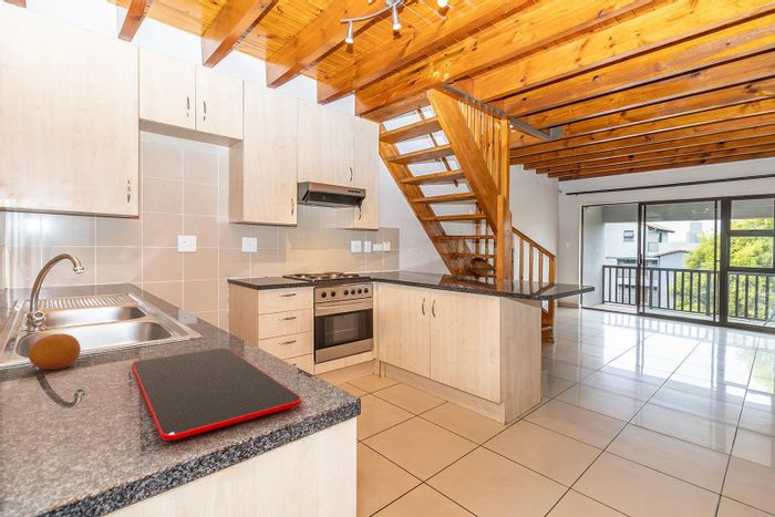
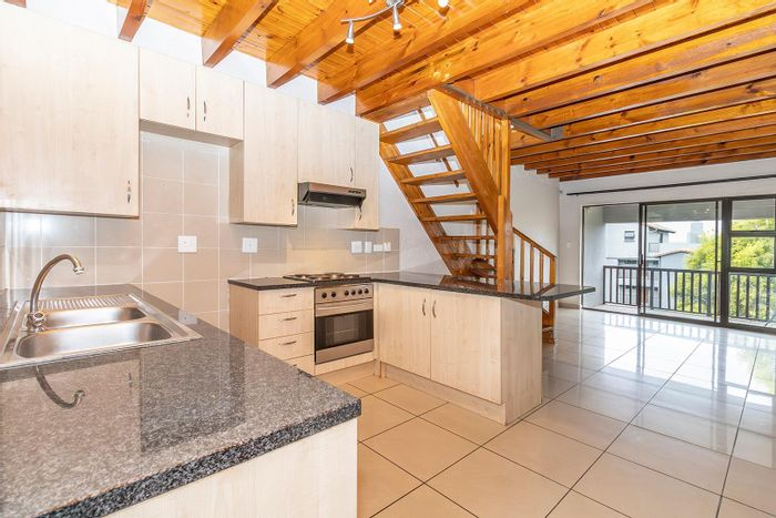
- fruit (55, 351)
- cutting board (205, 380)
